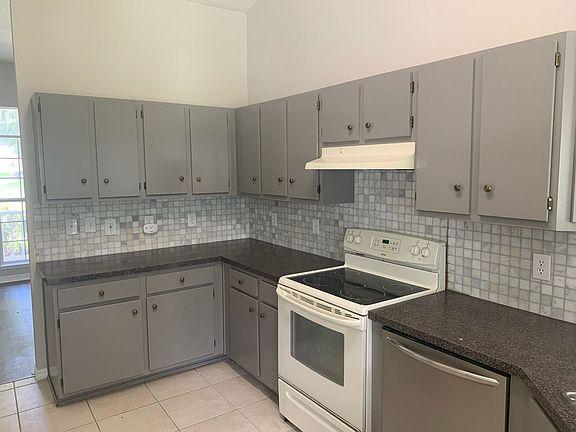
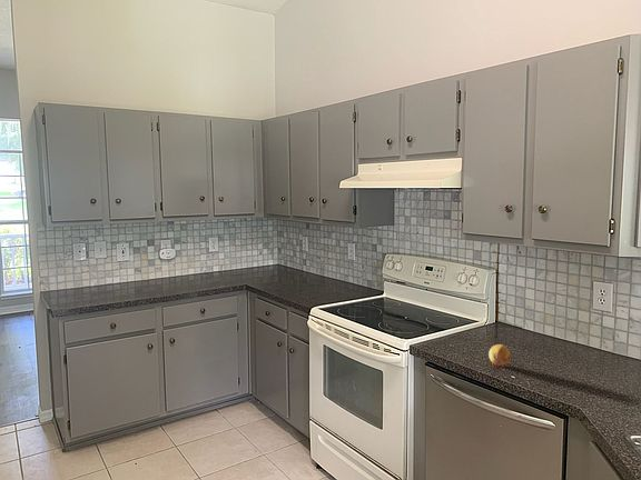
+ fruit (499, 354)
